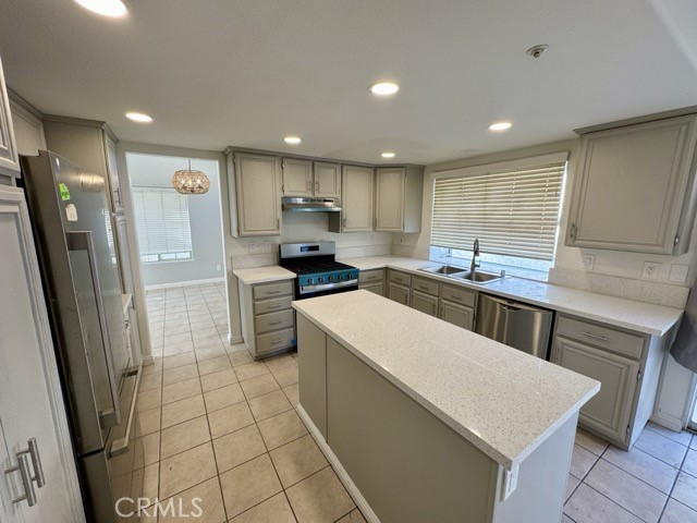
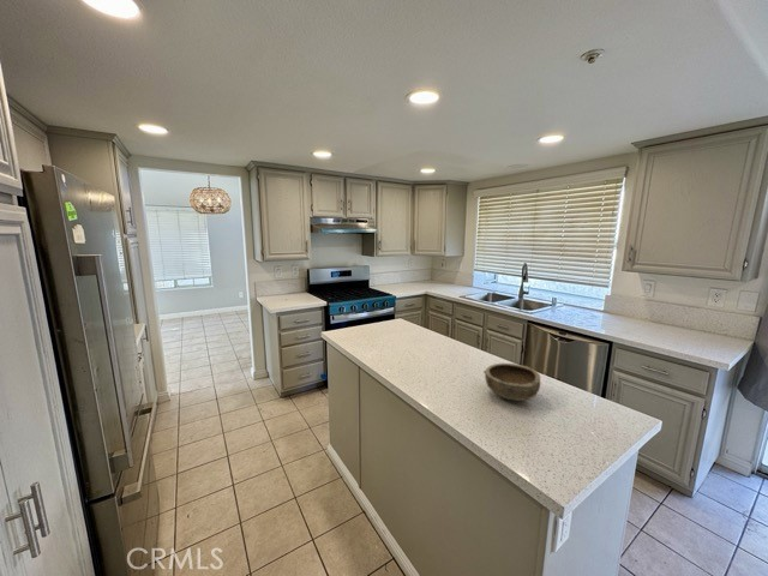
+ bowl (510, 383)
